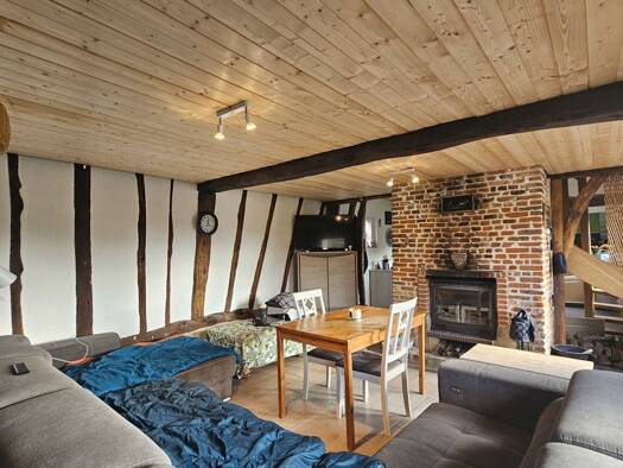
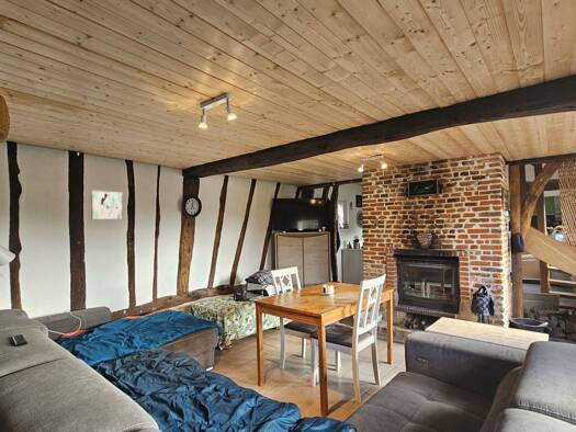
+ wall art (106, 205)
